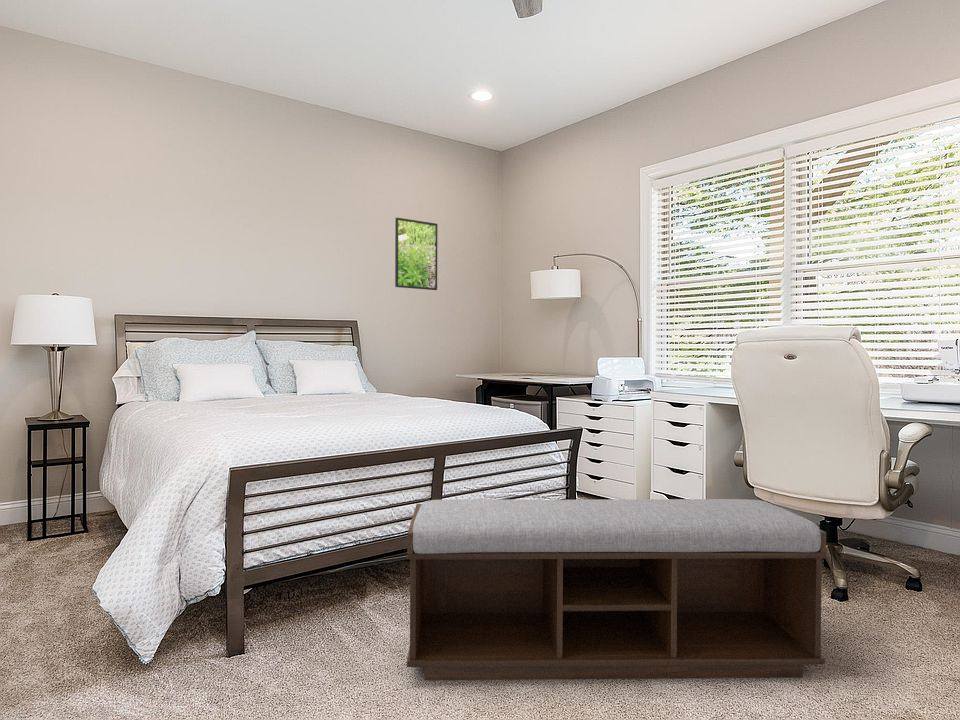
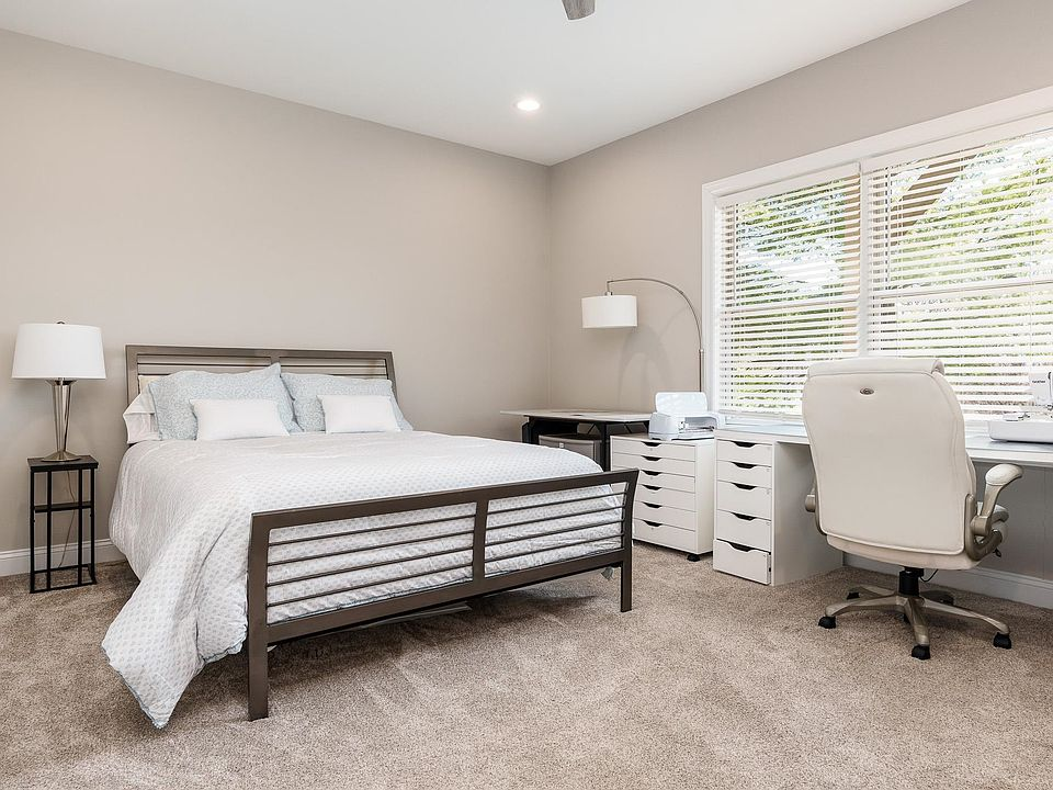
- bench (605, 581)
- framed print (416, 254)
